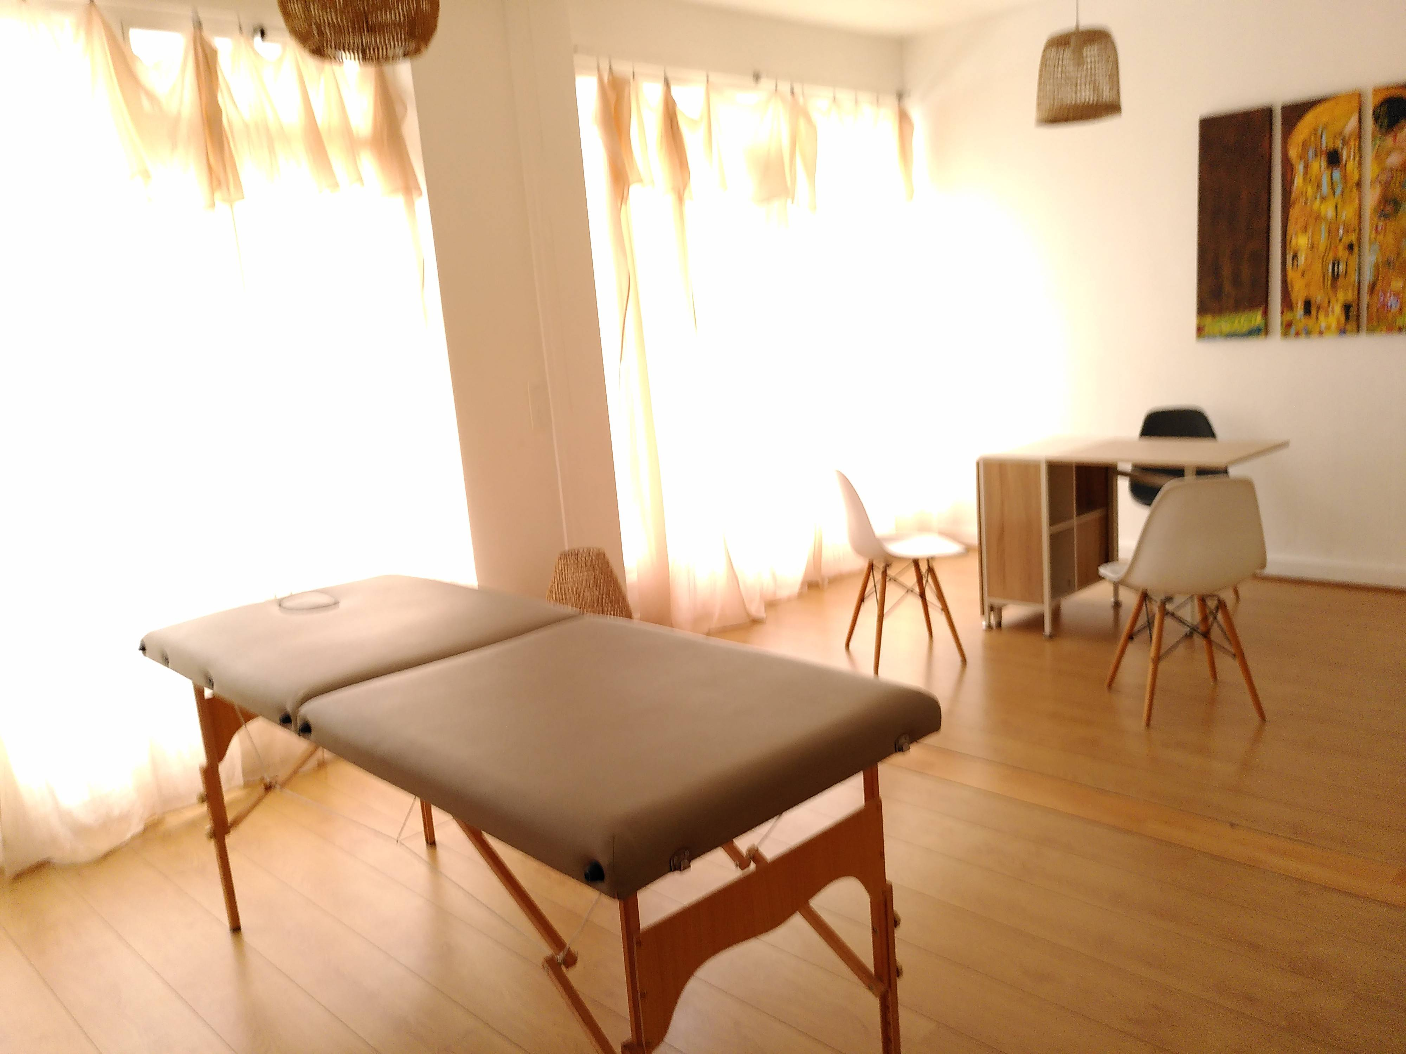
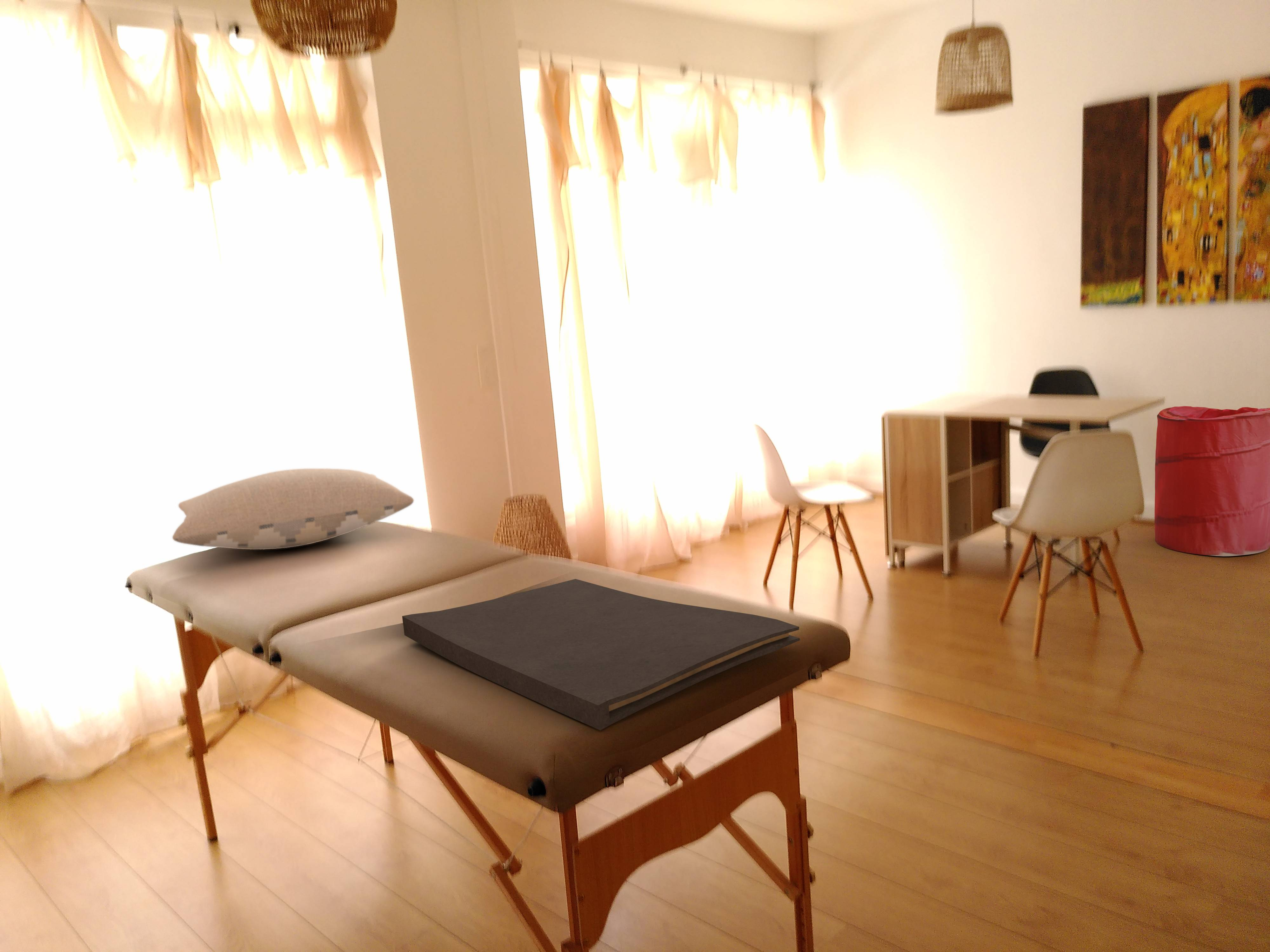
+ hand towel (590, 632)
+ pillow (290, 503)
+ laundry hamper (1215, 475)
